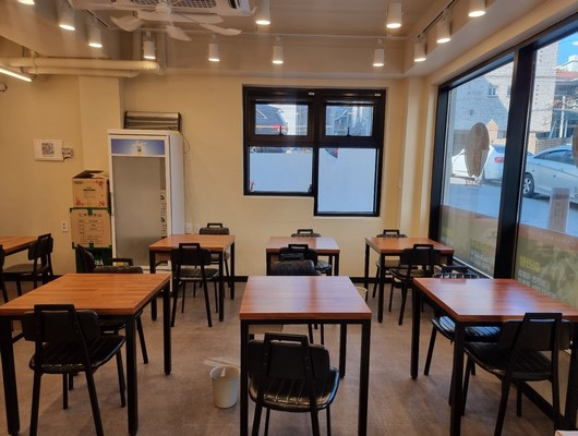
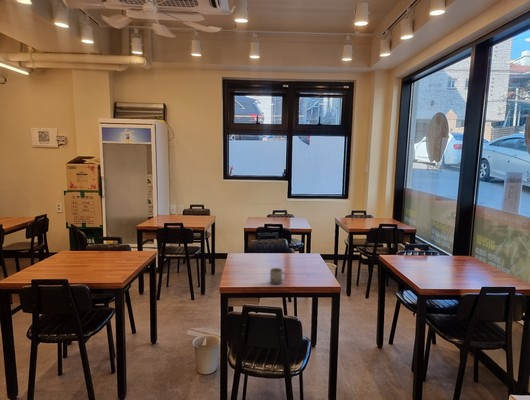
+ cup (278, 276)
